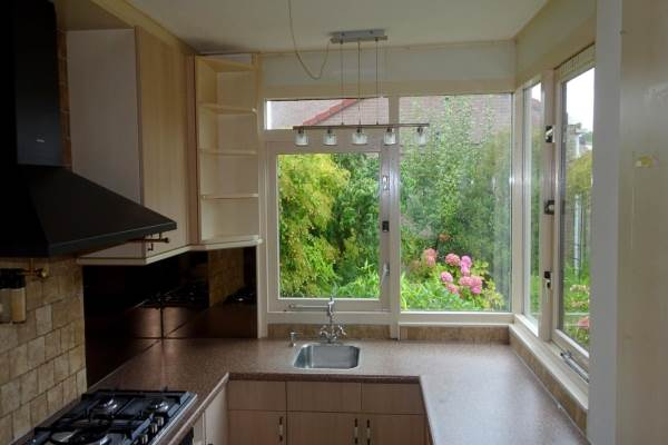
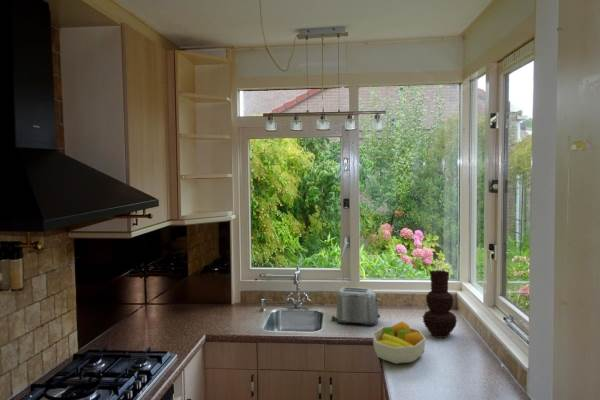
+ vase (439, 303)
+ toaster (355, 305)
+ fruit bowl (398, 341)
